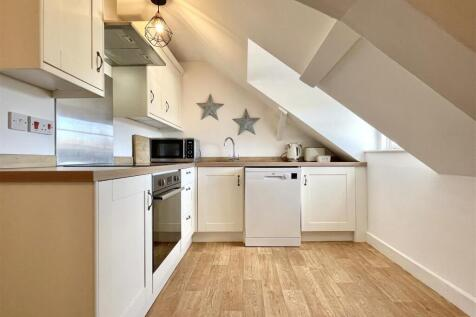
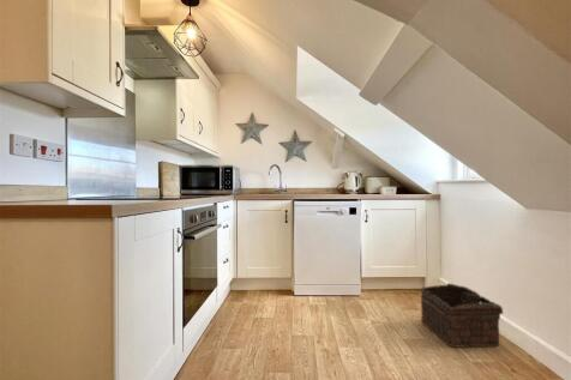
+ basket (462, 310)
